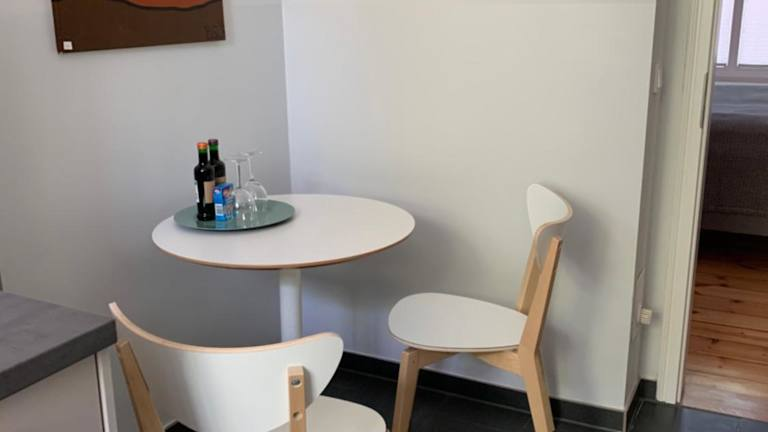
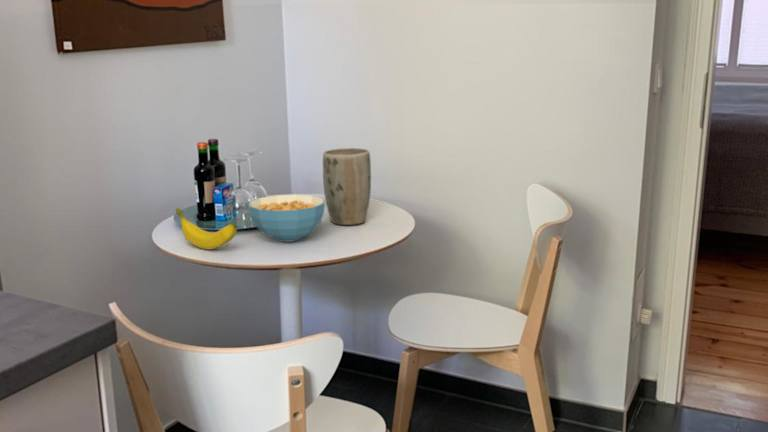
+ cereal bowl (287, 220)
+ plant pot (347, 186)
+ banana (206, 231)
